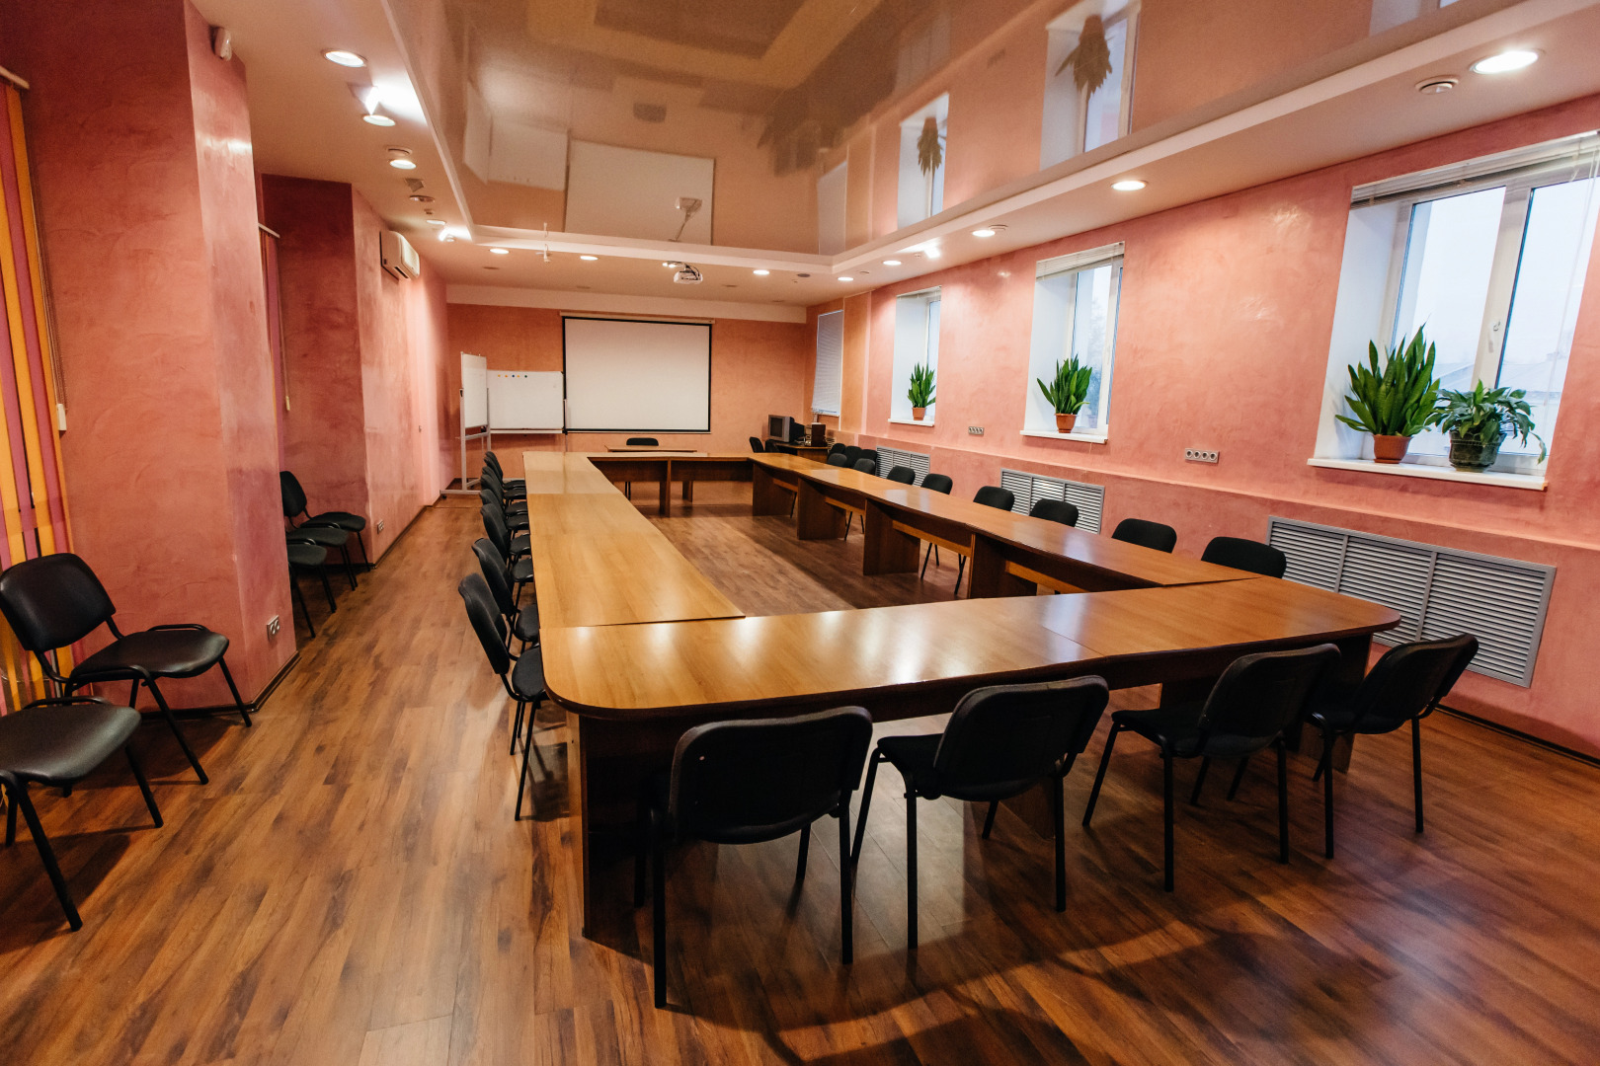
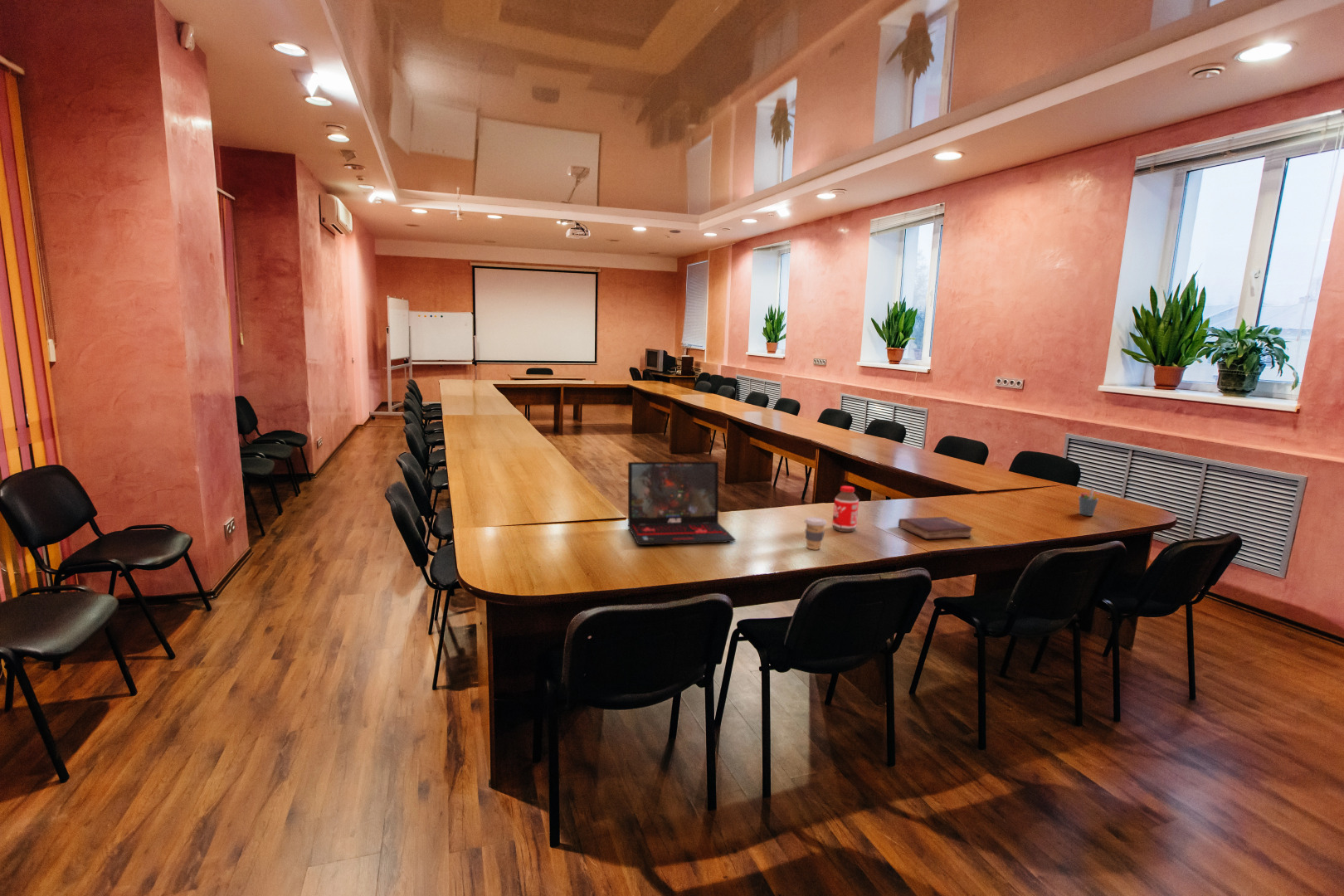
+ bottle (845, 508)
+ hardback book (935, 527)
+ coffee cup (814, 533)
+ laptop (680, 501)
+ pen holder (1088, 501)
